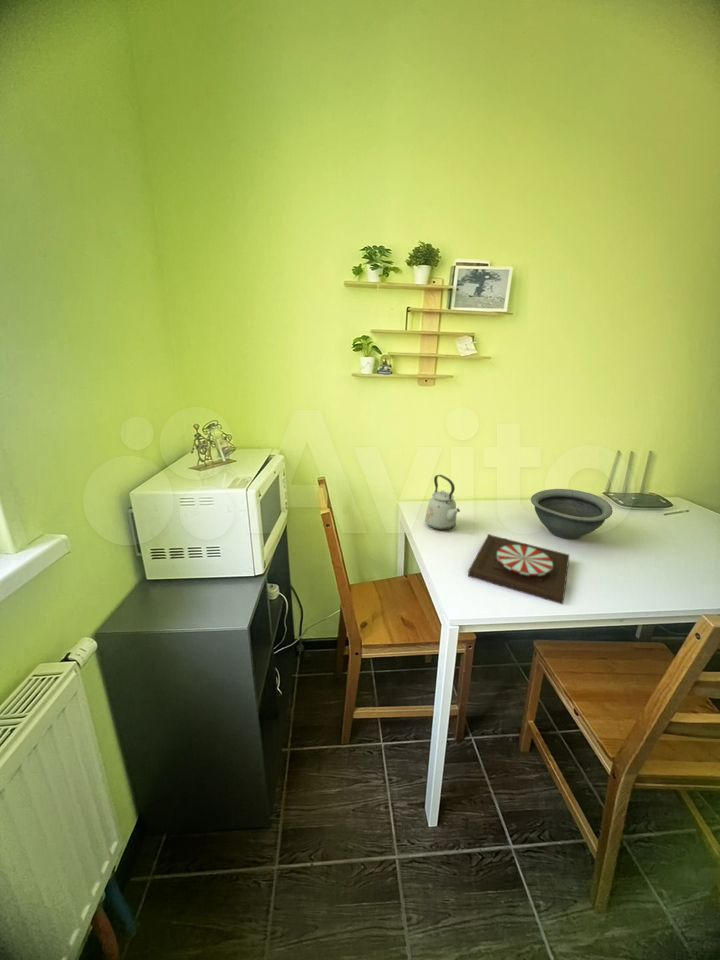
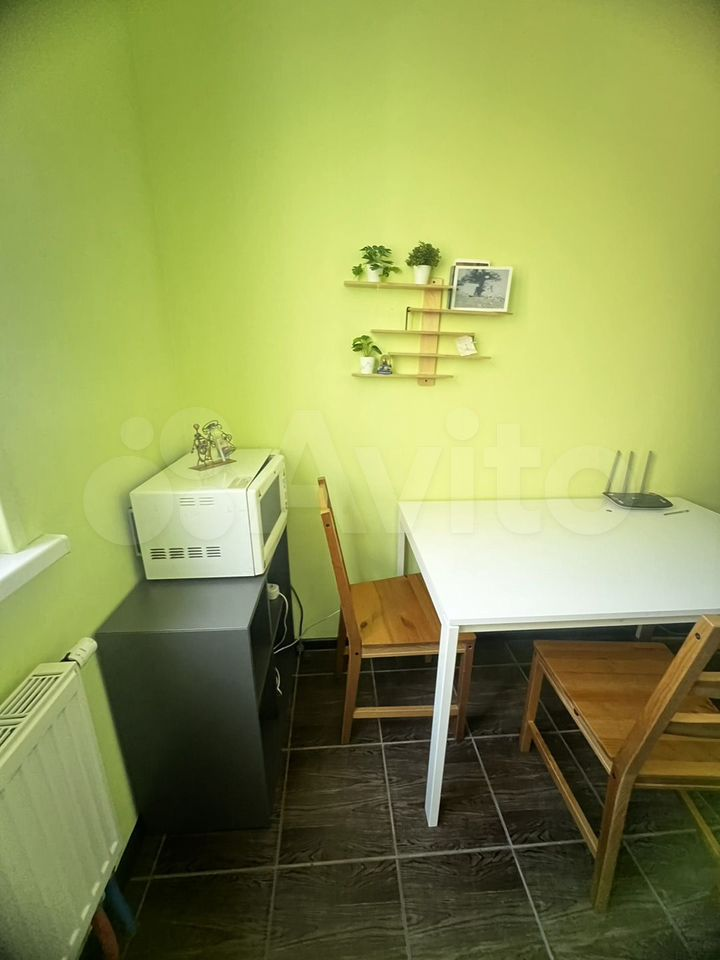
- bowl (567, 517)
- plate (520, 563)
- kettle (445, 504)
